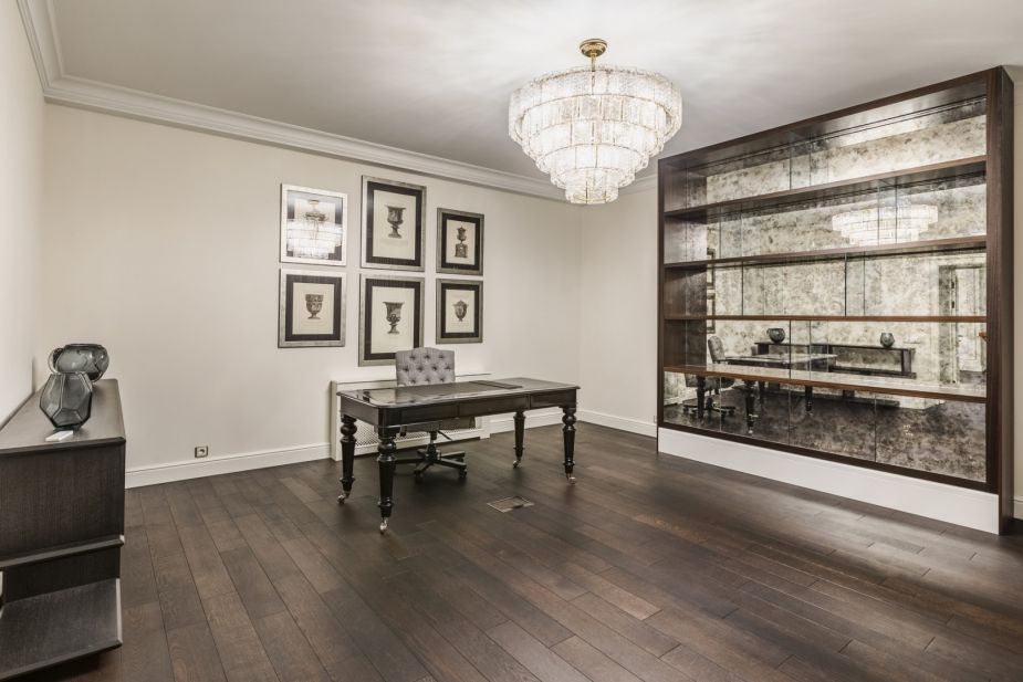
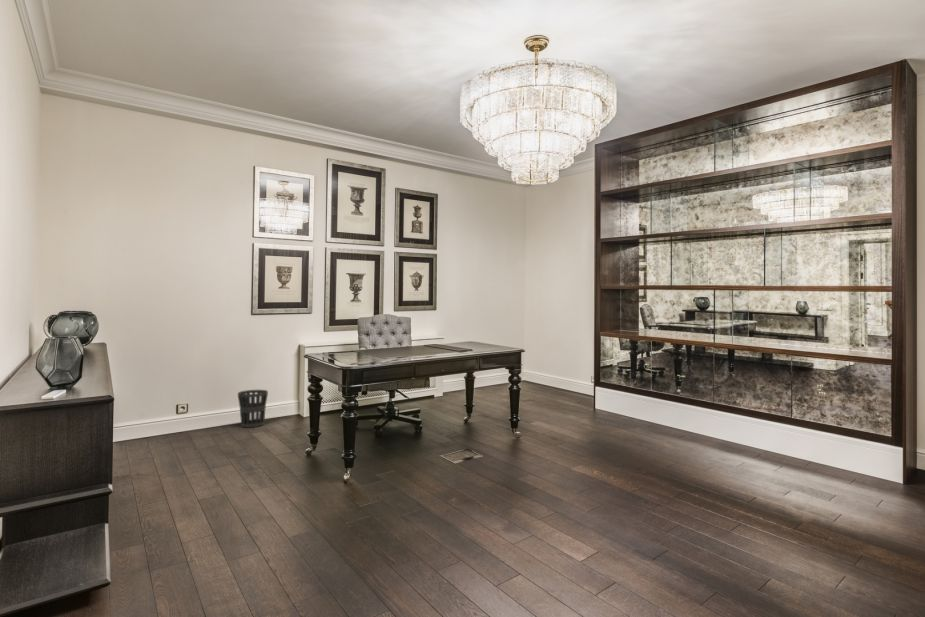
+ wastebasket (252, 408)
